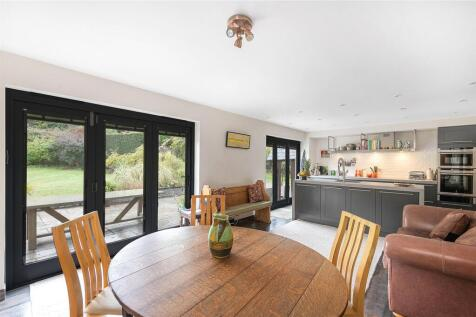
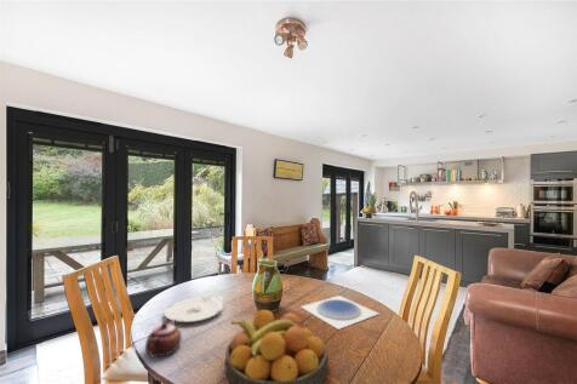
+ plate (194, 310)
+ teapot (162, 336)
+ fruit bowl (276, 342)
+ plate (338, 306)
